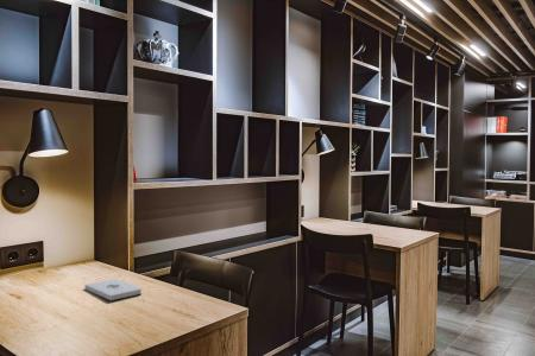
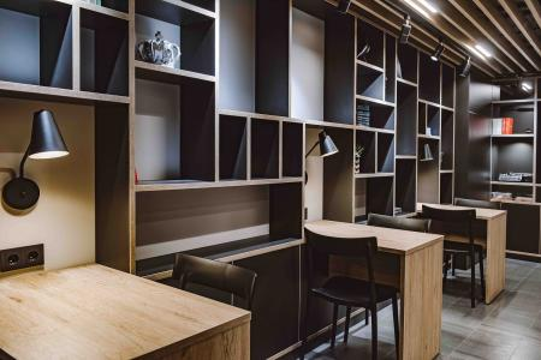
- notepad (113, 288)
